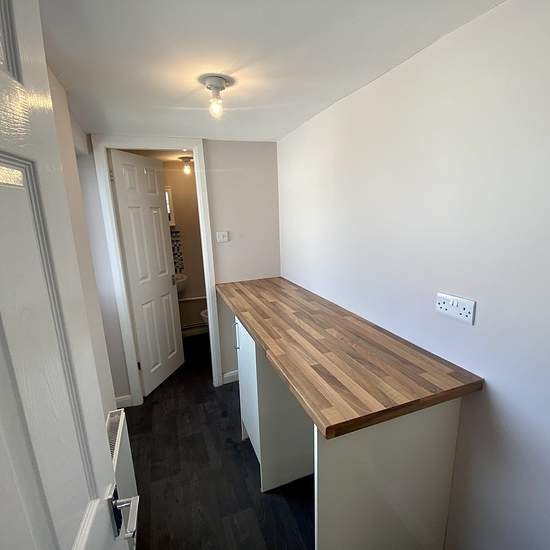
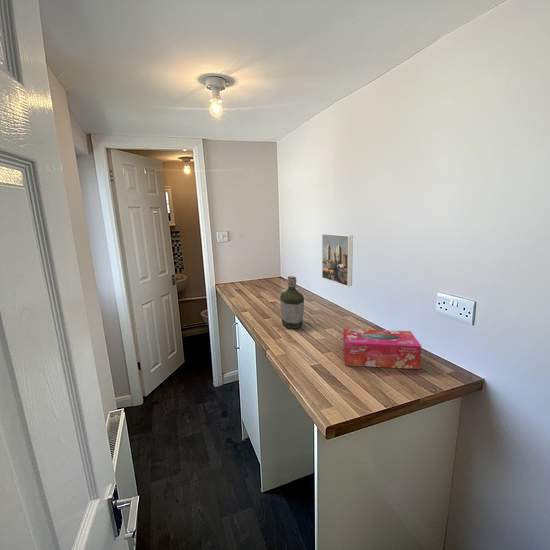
+ bottle (291, 301)
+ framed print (336, 258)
+ tissue box (378, 347)
